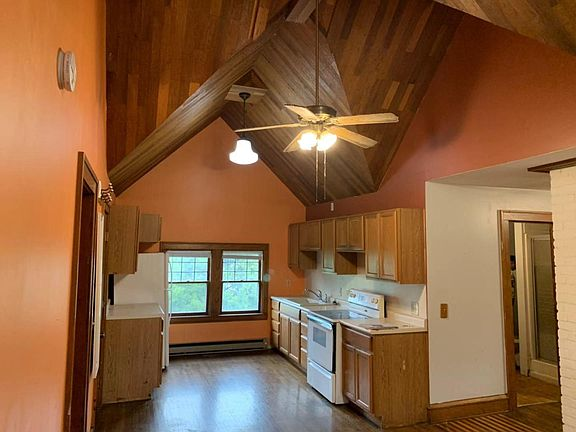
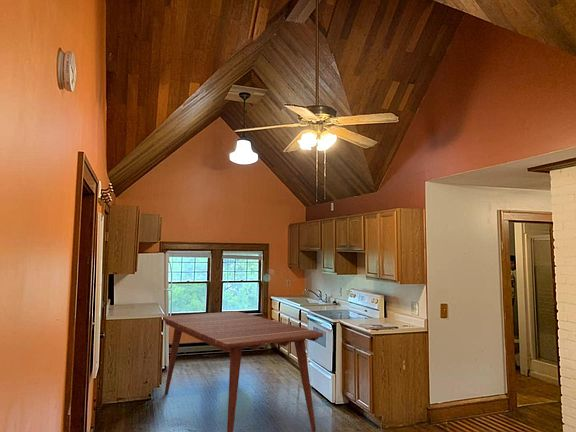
+ dining table (232, 367)
